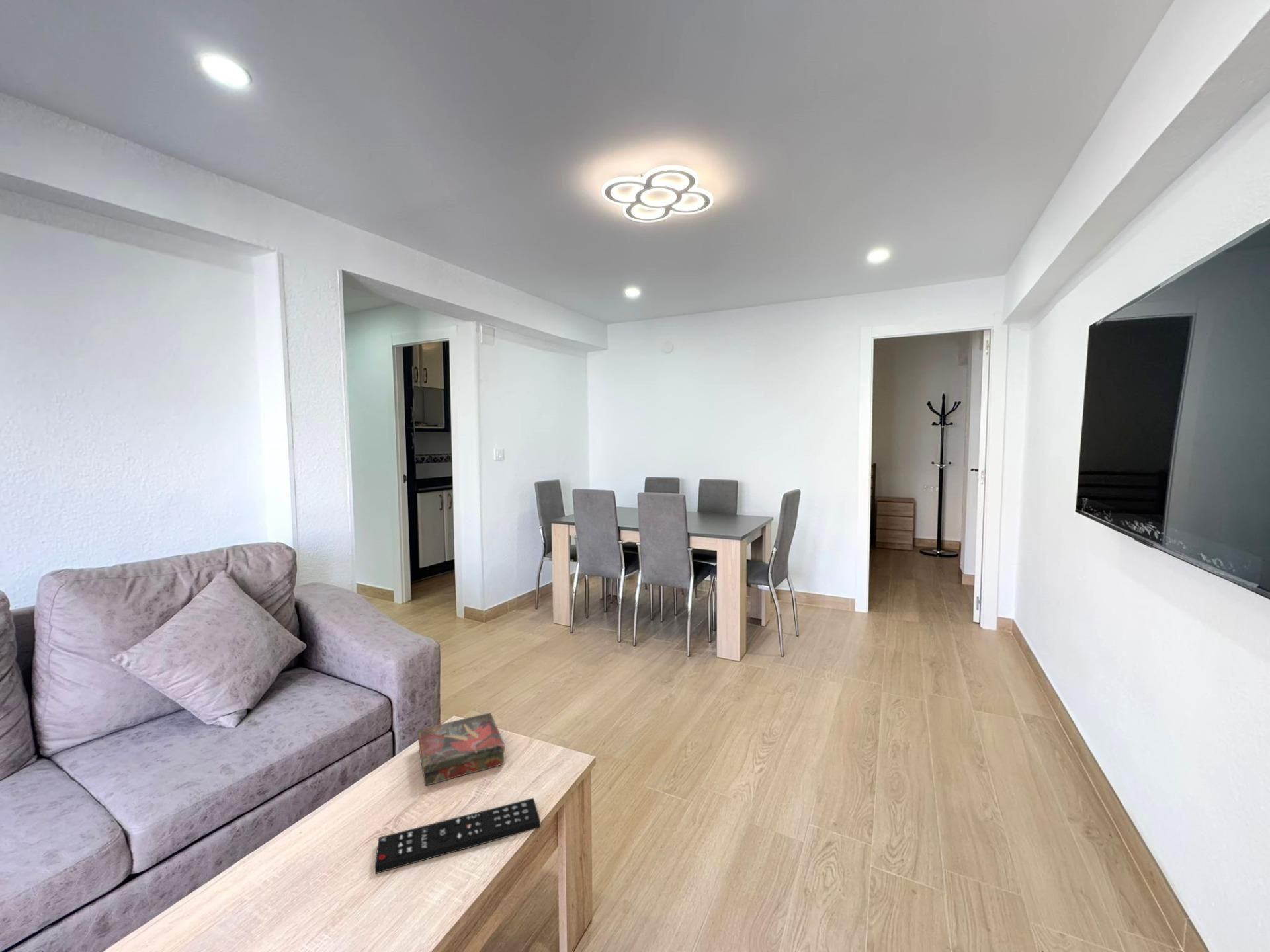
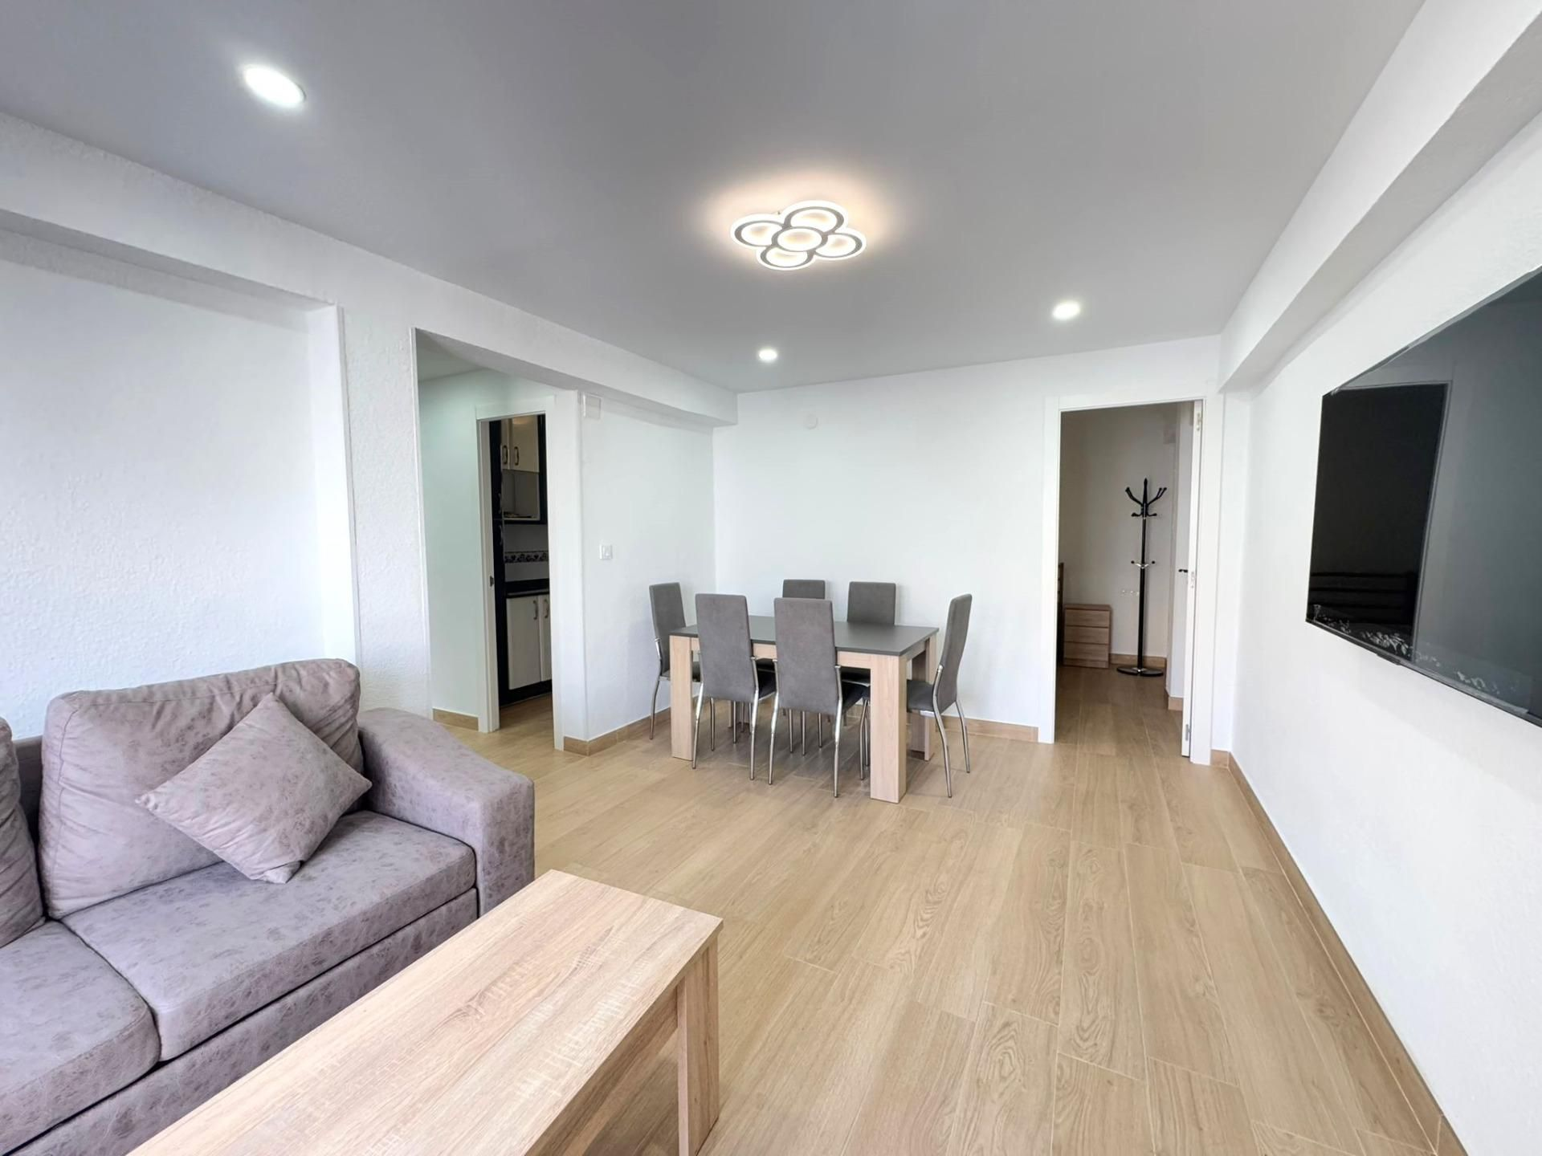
- remote control (460, 831)
- book (460, 746)
